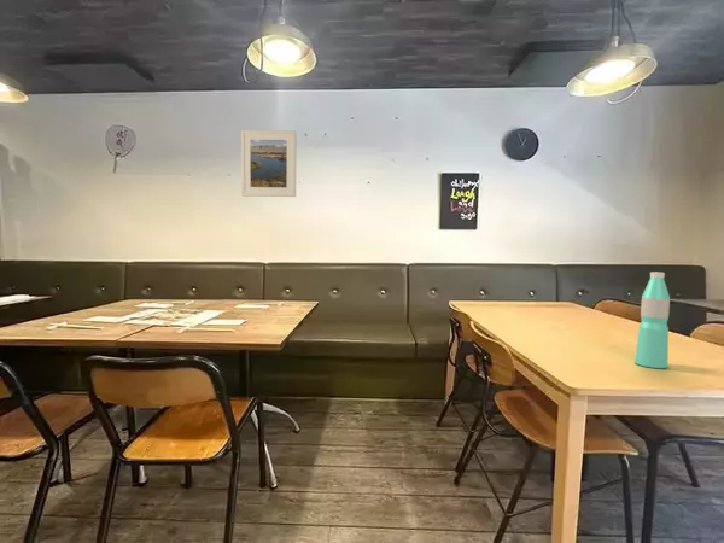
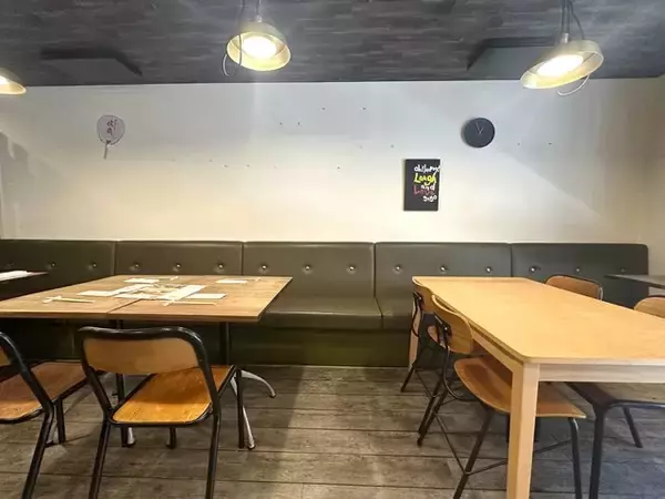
- water bottle (654, 319)
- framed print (268, 163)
